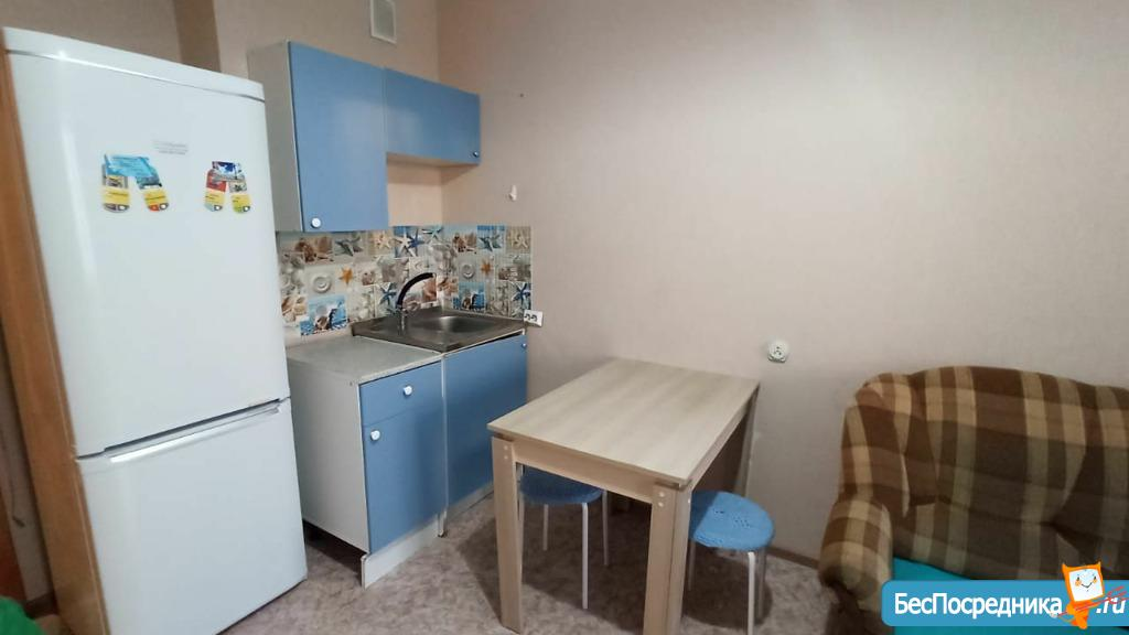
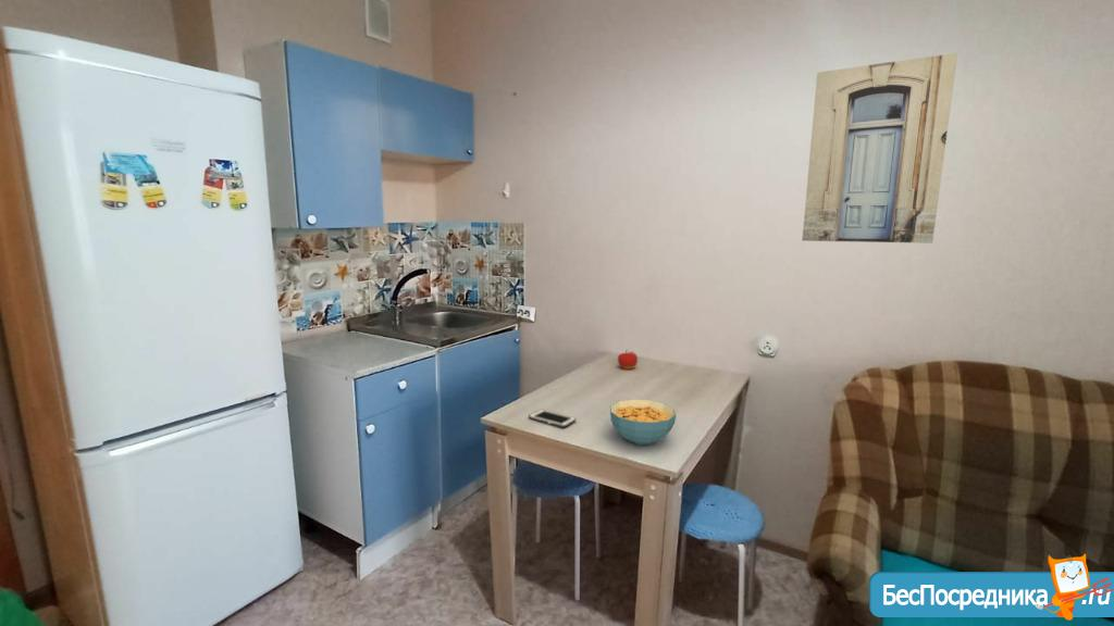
+ cell phone (552, 417)
+ fruit (627, 360)
+ wall art (872, 155)
+ cereal bowl (642, 425)
